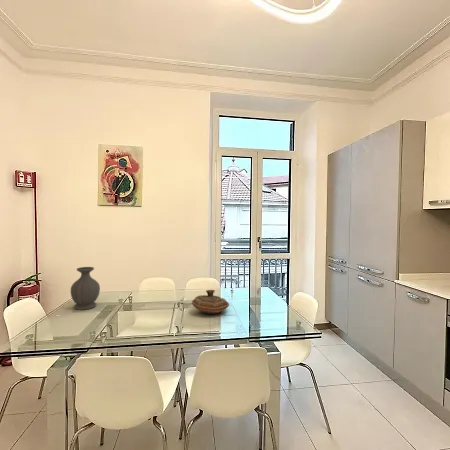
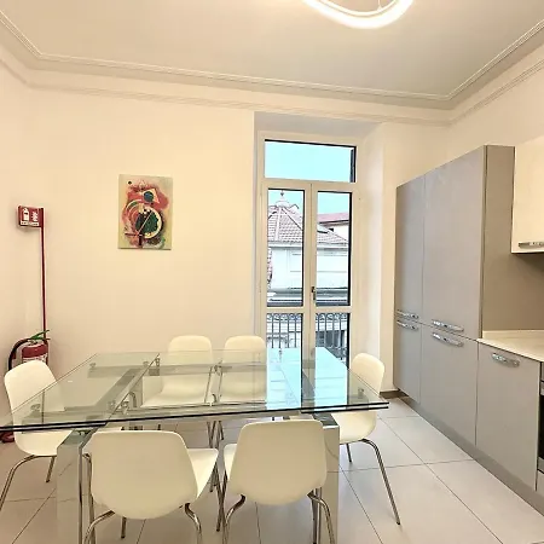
- vase (85, 287)
- decorative bowl (210, 301)
